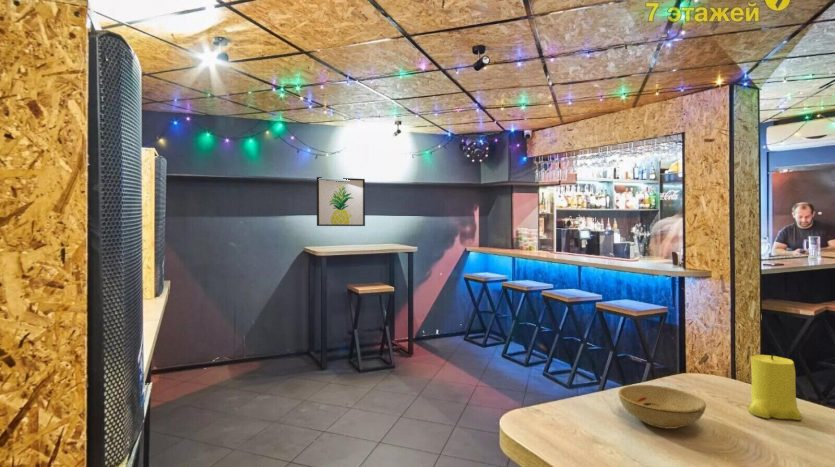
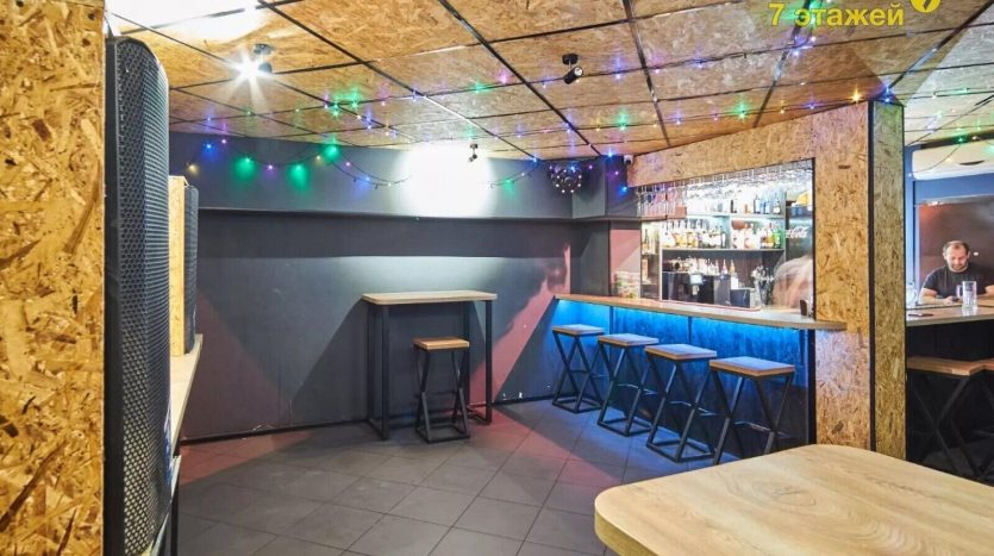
- wall art (341, 202)
- candle (769, 381)
- bowl (660, 407)
